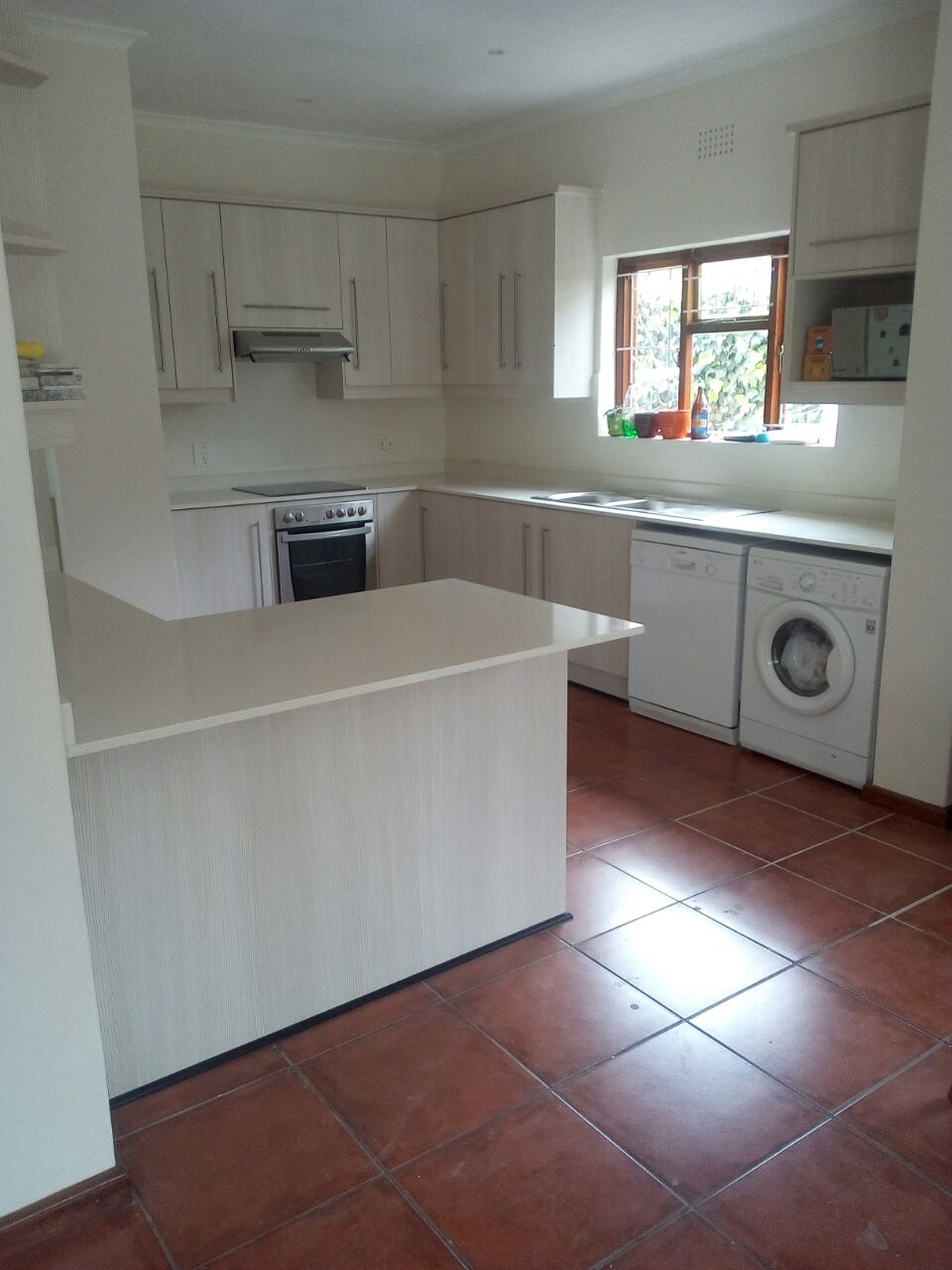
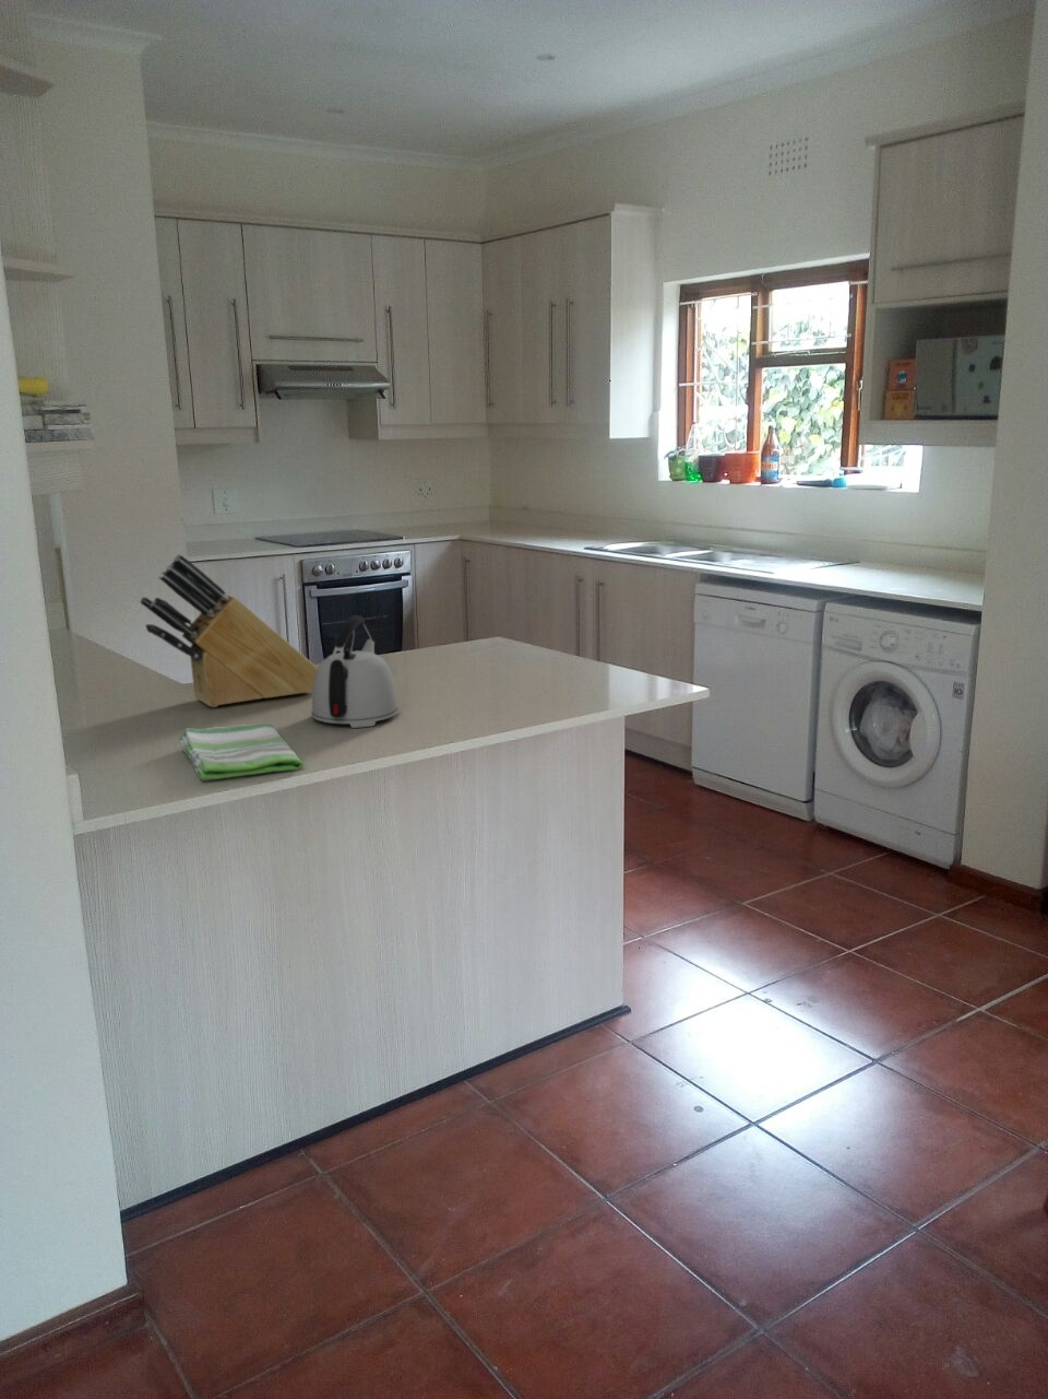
+ kettle (353, 666)
+ knife block (234, 626)
+ dish towel (239, 748)
